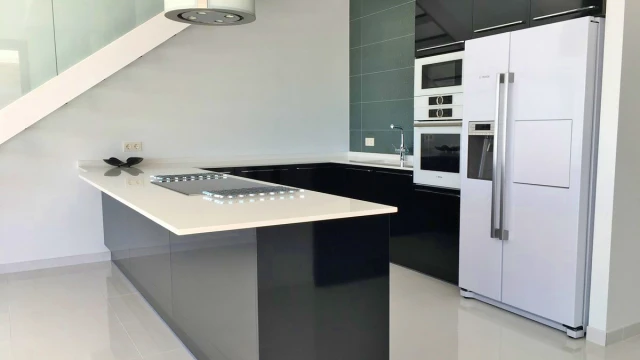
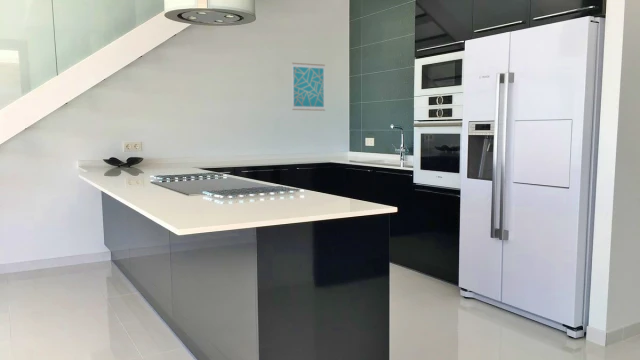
+ wall art (308, 87)
